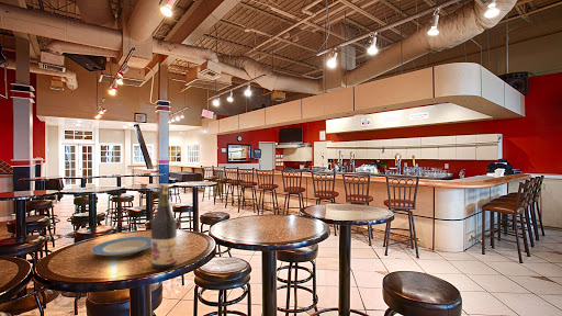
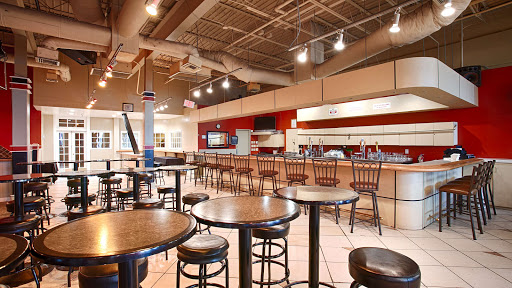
- plate (125, 248)
- wine bottle (164, 224)
